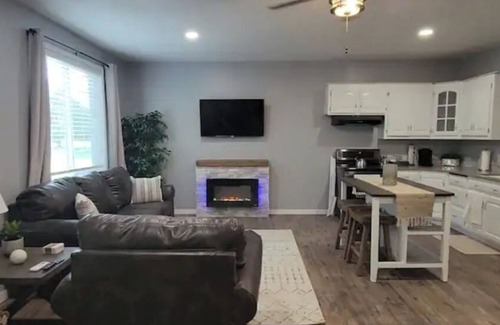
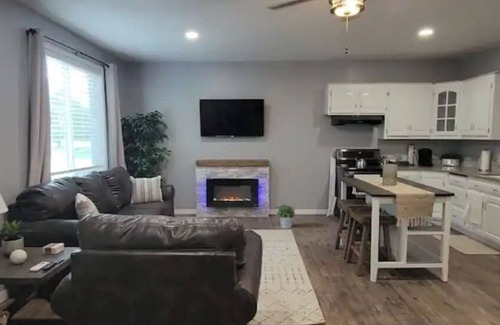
+ potted plant (285, 216)
